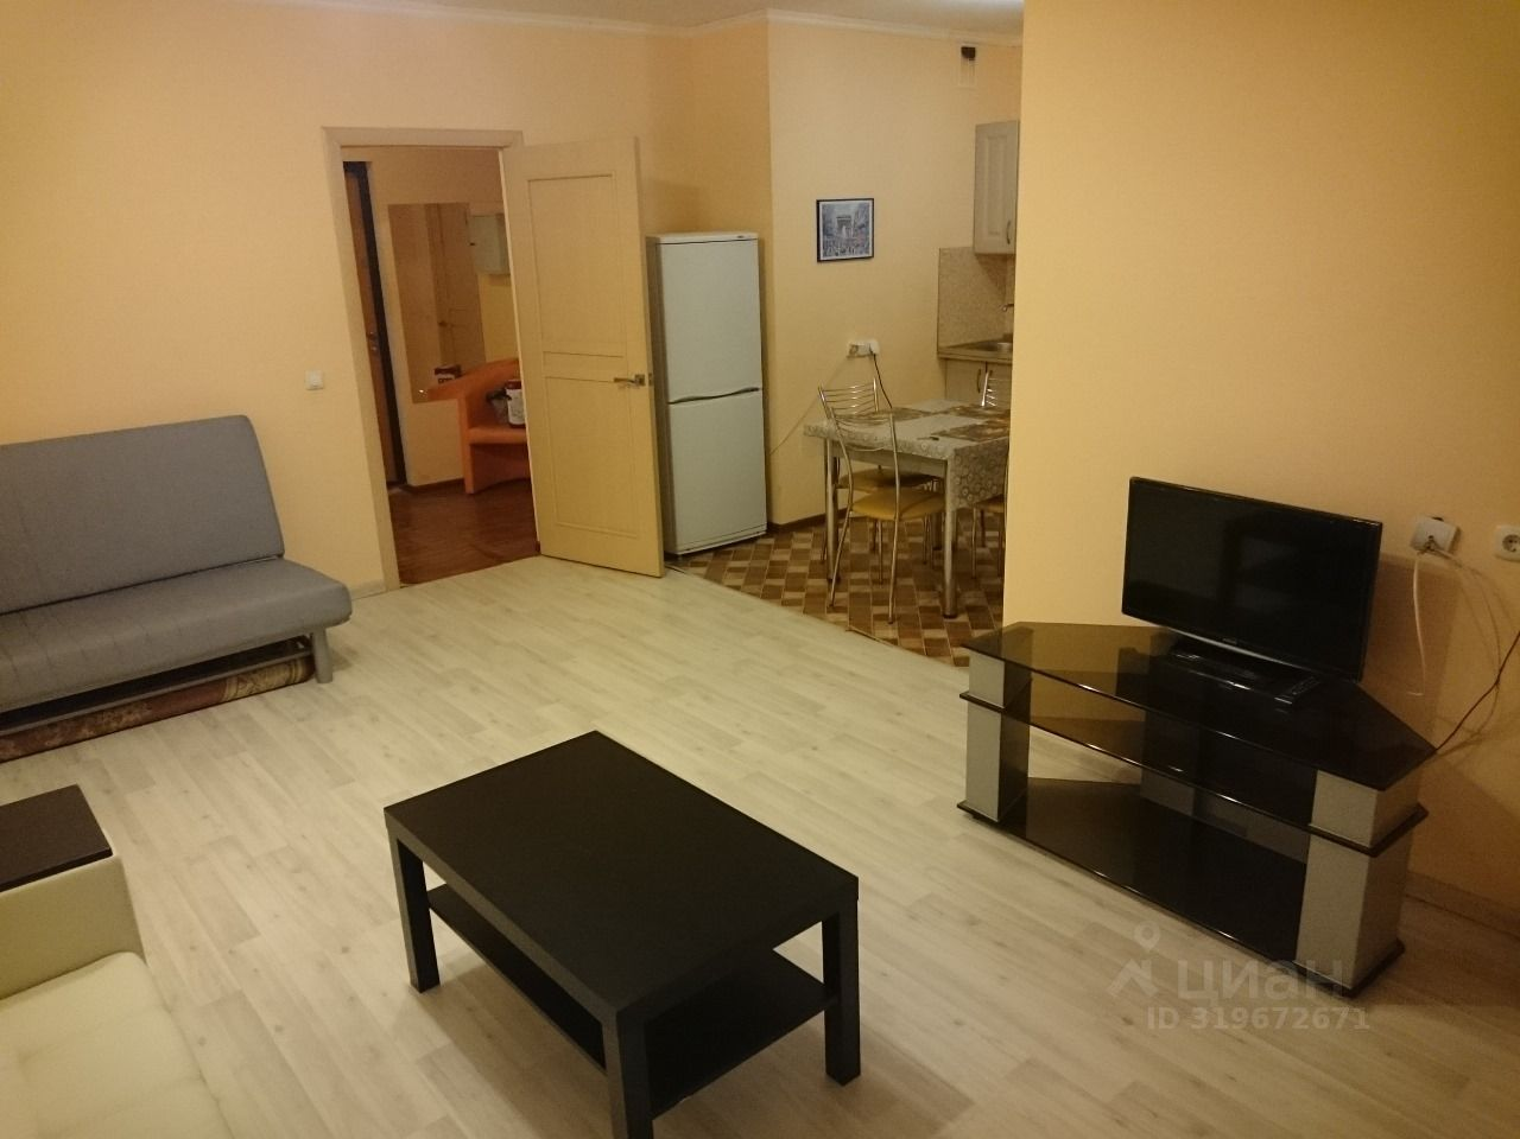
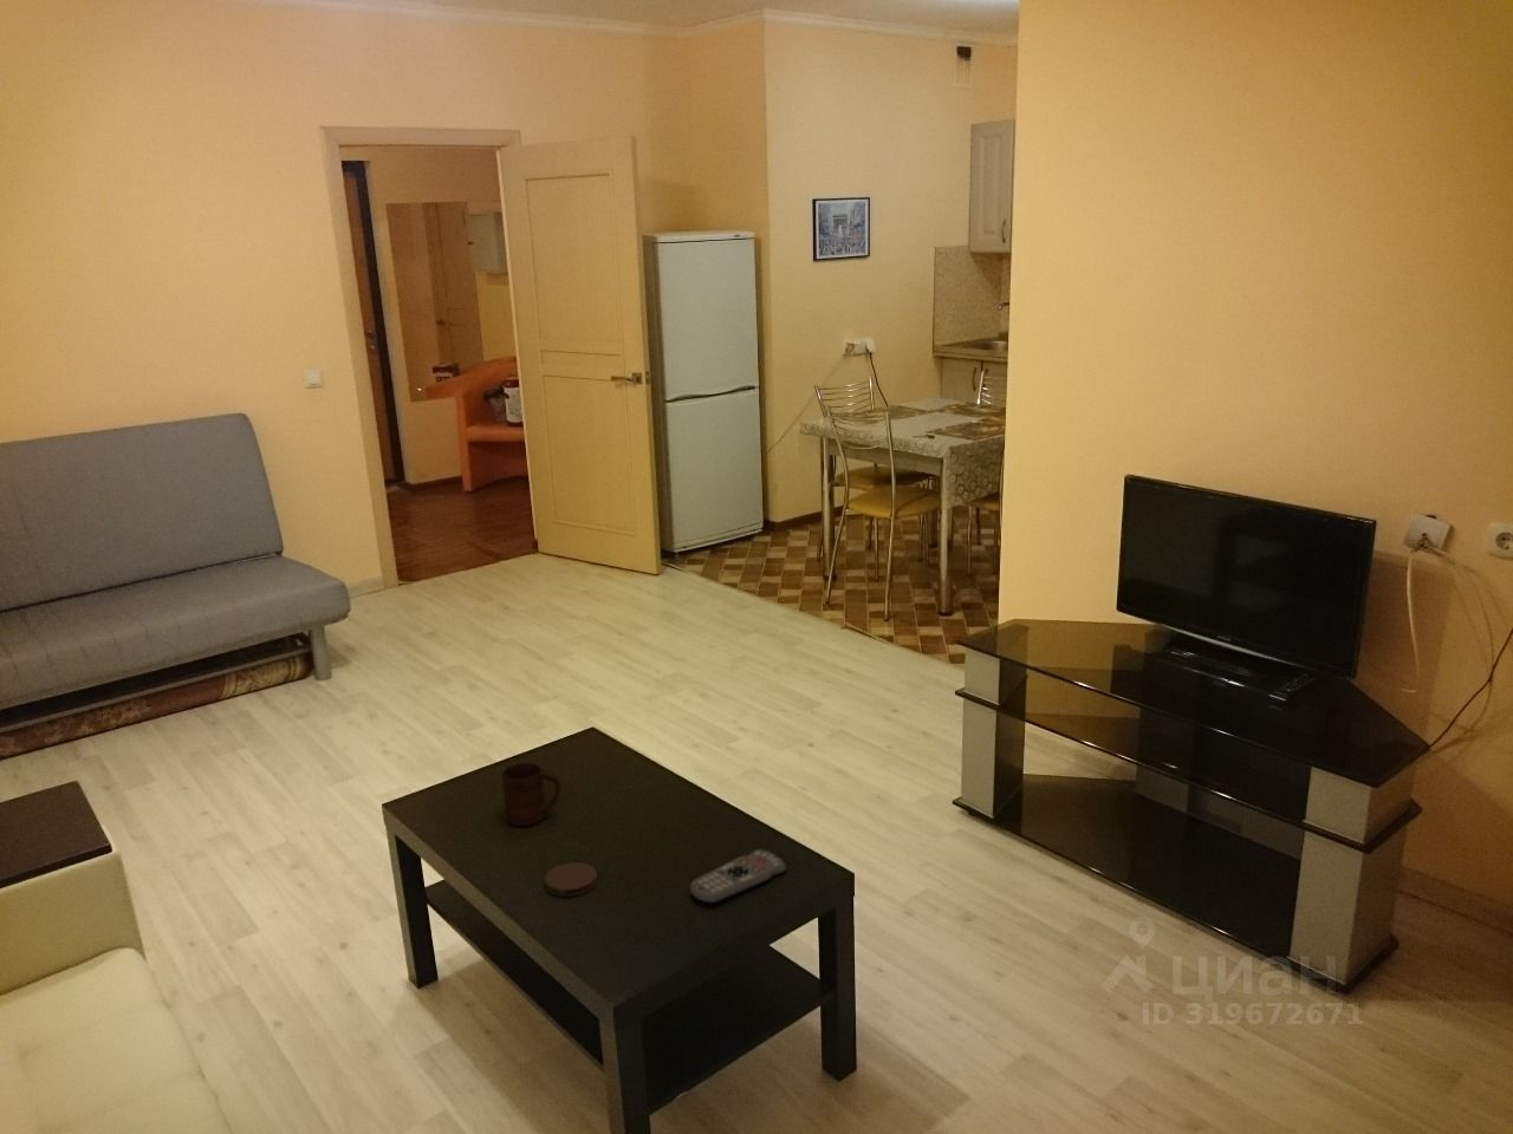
+ cup (529, 792)
+ coaster (571, 879)
+ remote control (736, 877)
